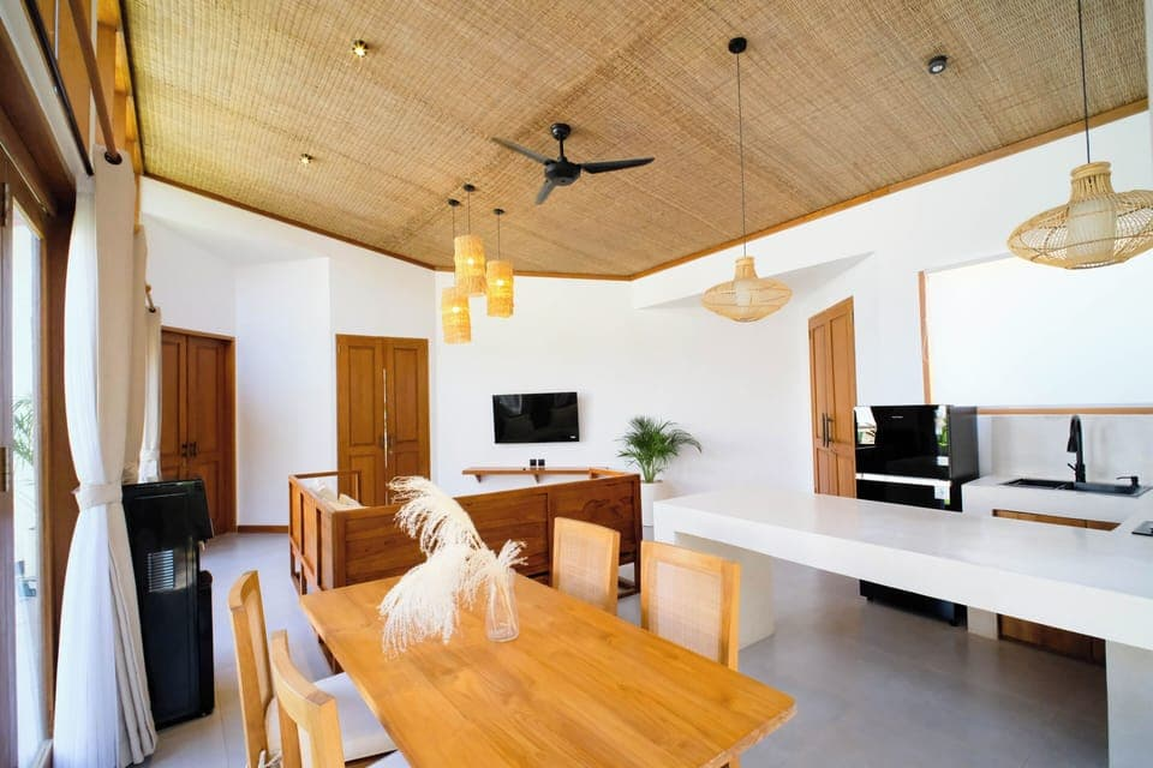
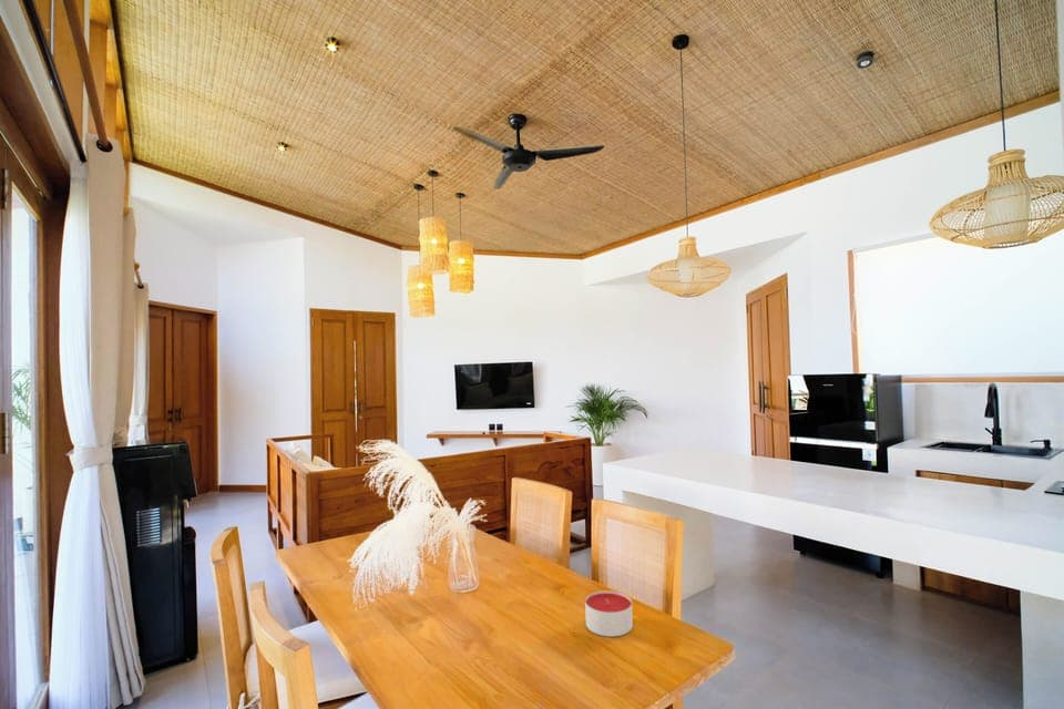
+ candle (608, 612)
